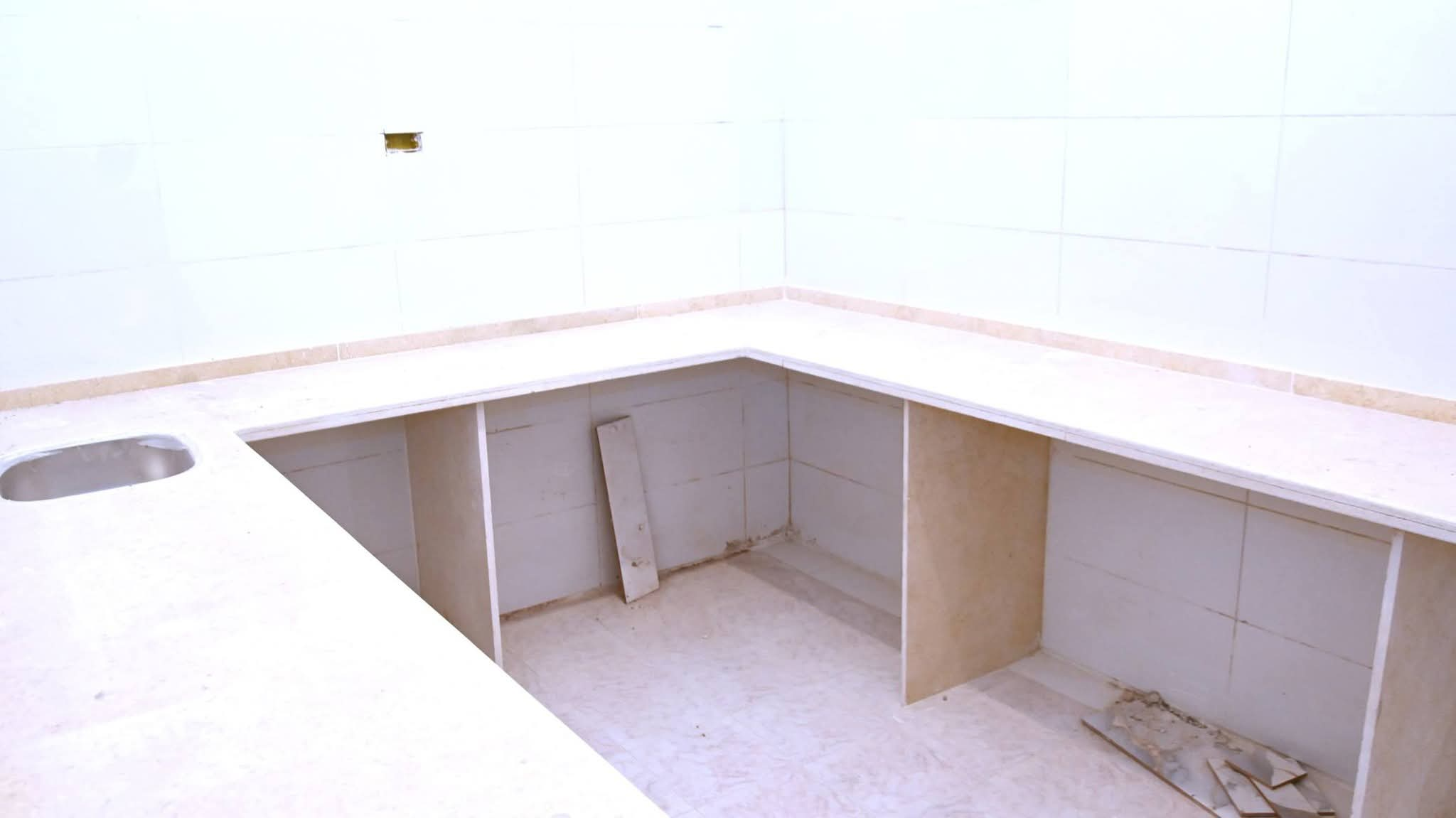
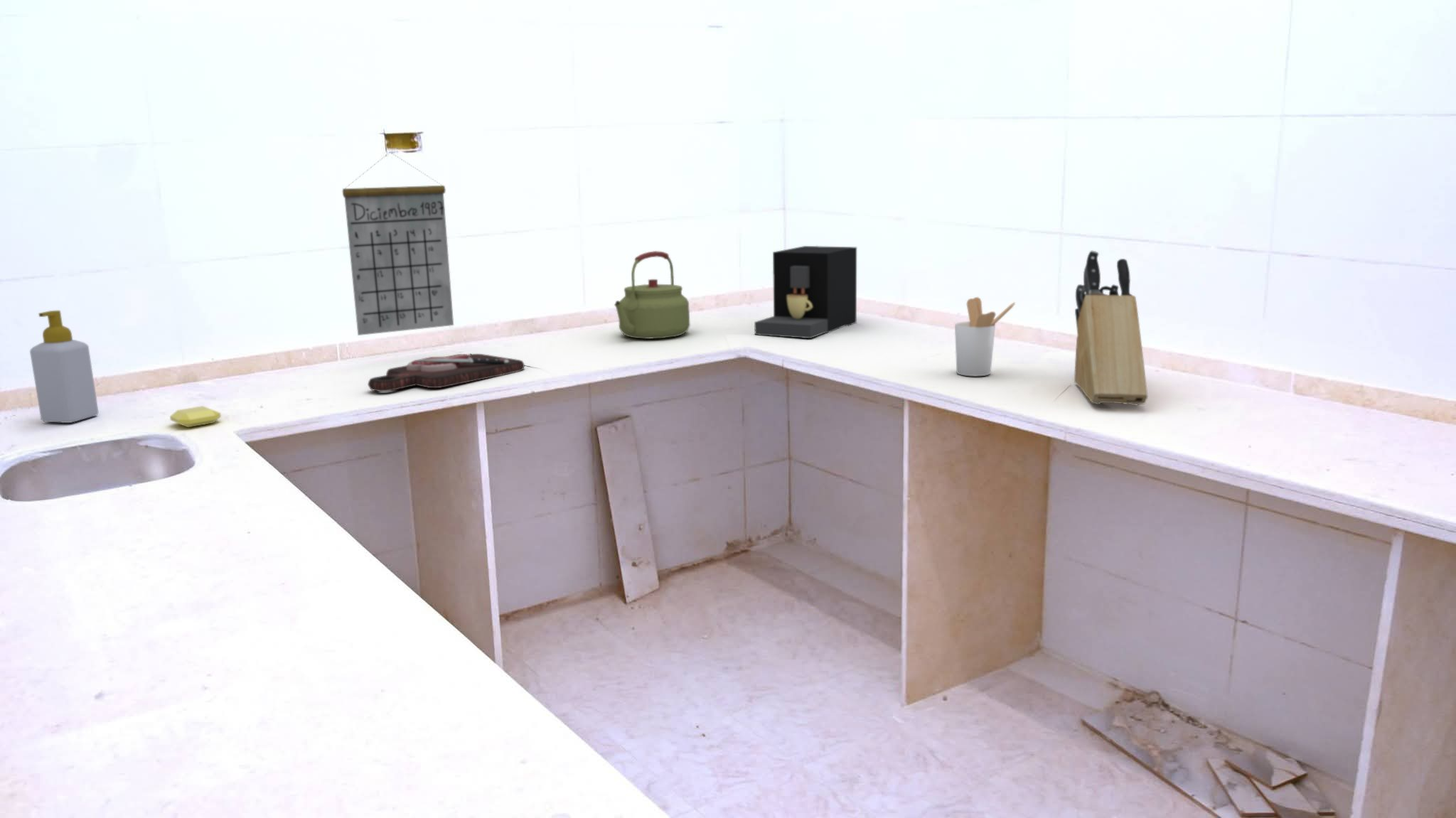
+ soap bottle (62, 365)
+ cutting board (440, 367)
+ calendar (399, 242)
+ soap bar (196, 416)
+ coffee maker (807, 291)
+ knife block (1108, 323)
+ kettle (646, 294)
+ utensil holder (985, 336)
